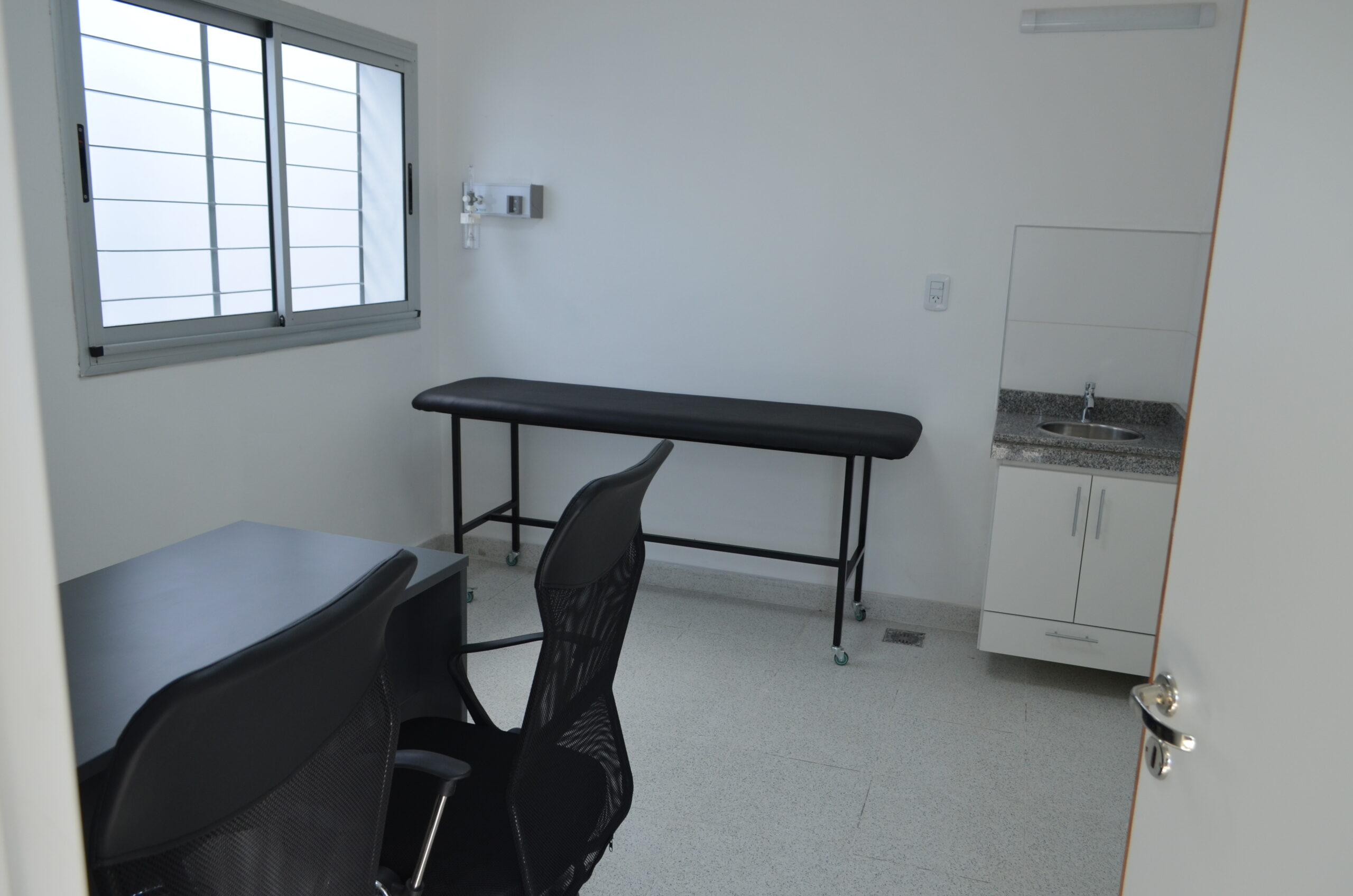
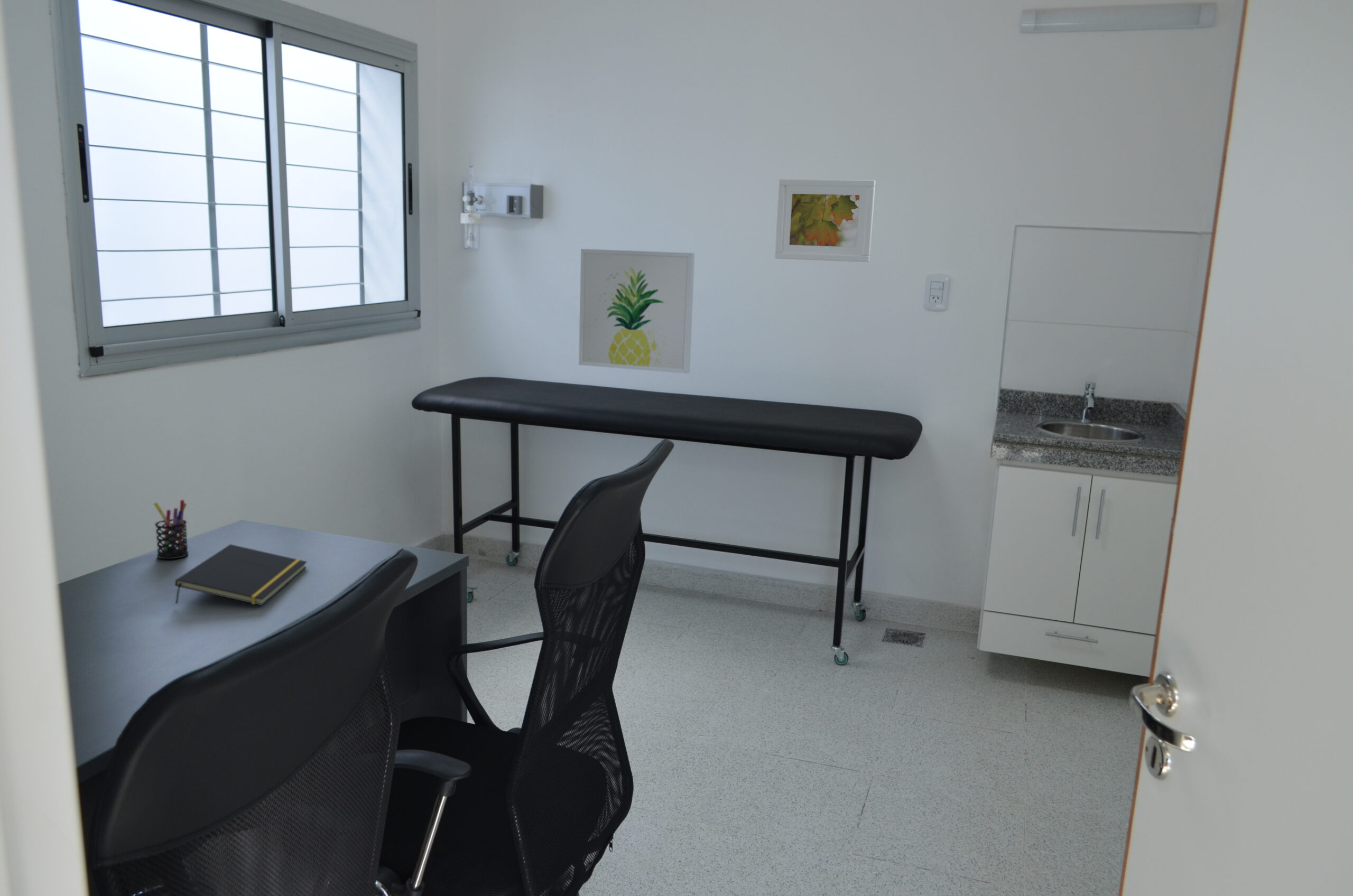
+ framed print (824, 220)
+ notepad (245, 573)
+ wall art (635, 310)
+ pen holder (175, 526)
